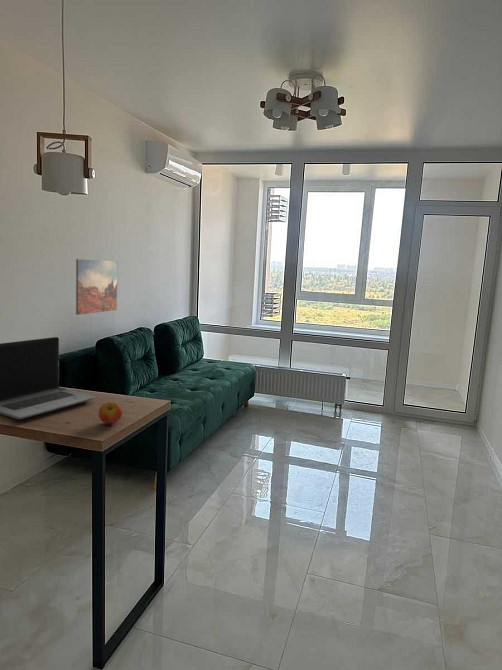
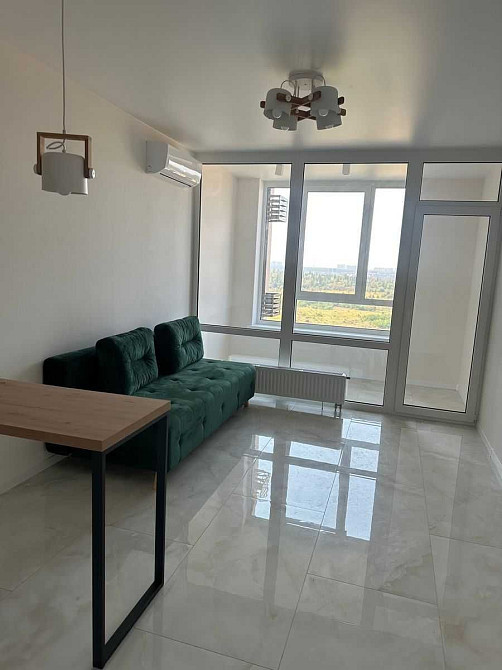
- laptop computer (41, 375)
- wall art (98, 286)
- apple (110, 412)
